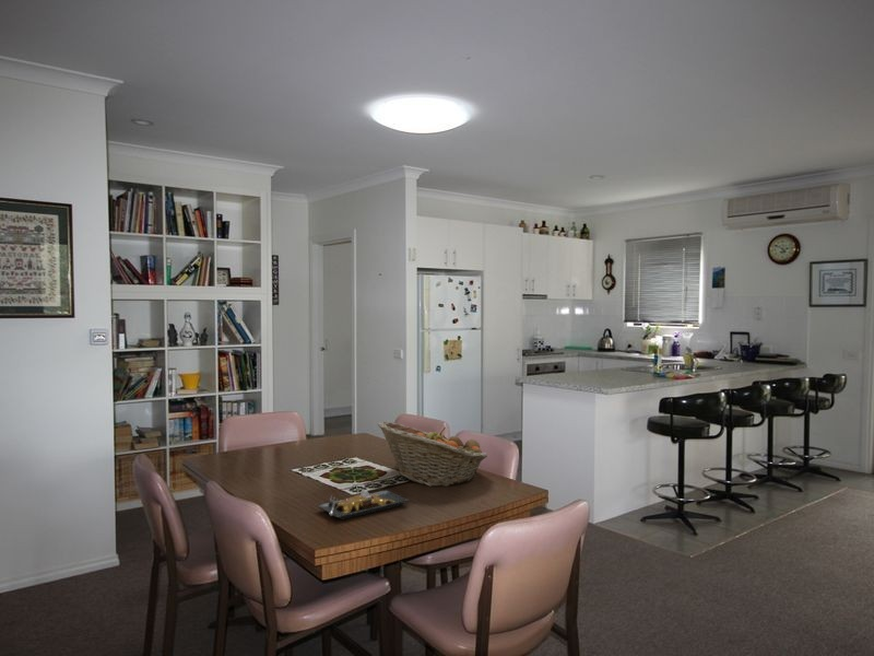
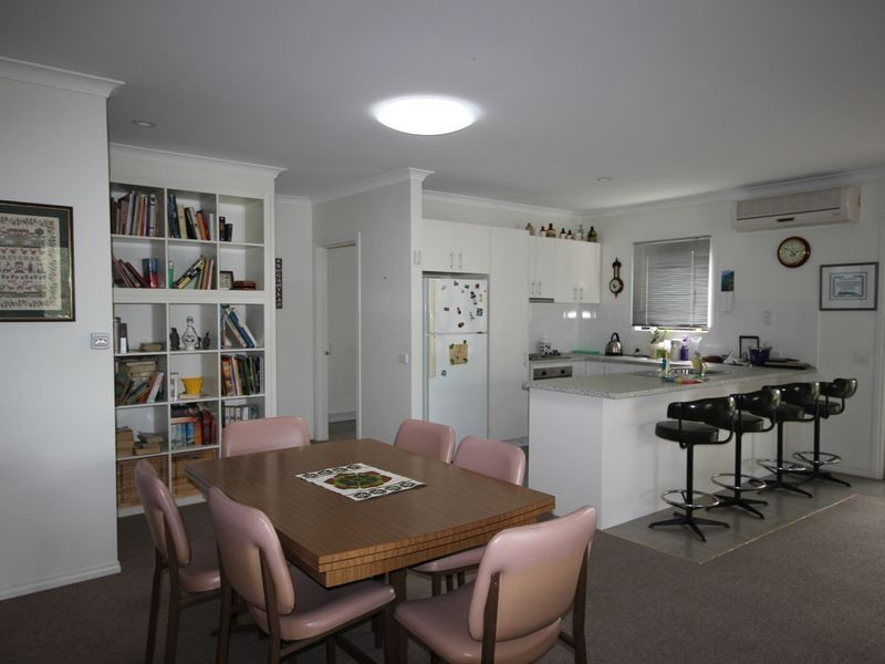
- plate (359, 497)
- fruit basket (430, 448)
